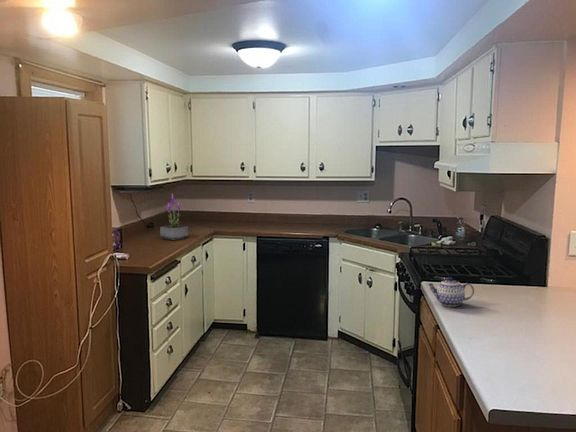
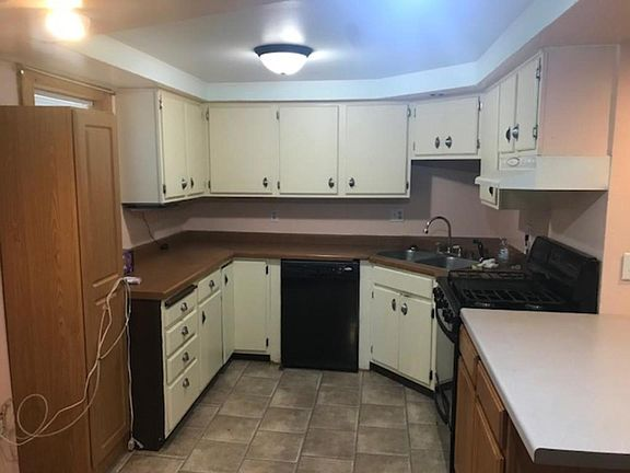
- potted plant (174, 215)
- teapot (450, 290)
